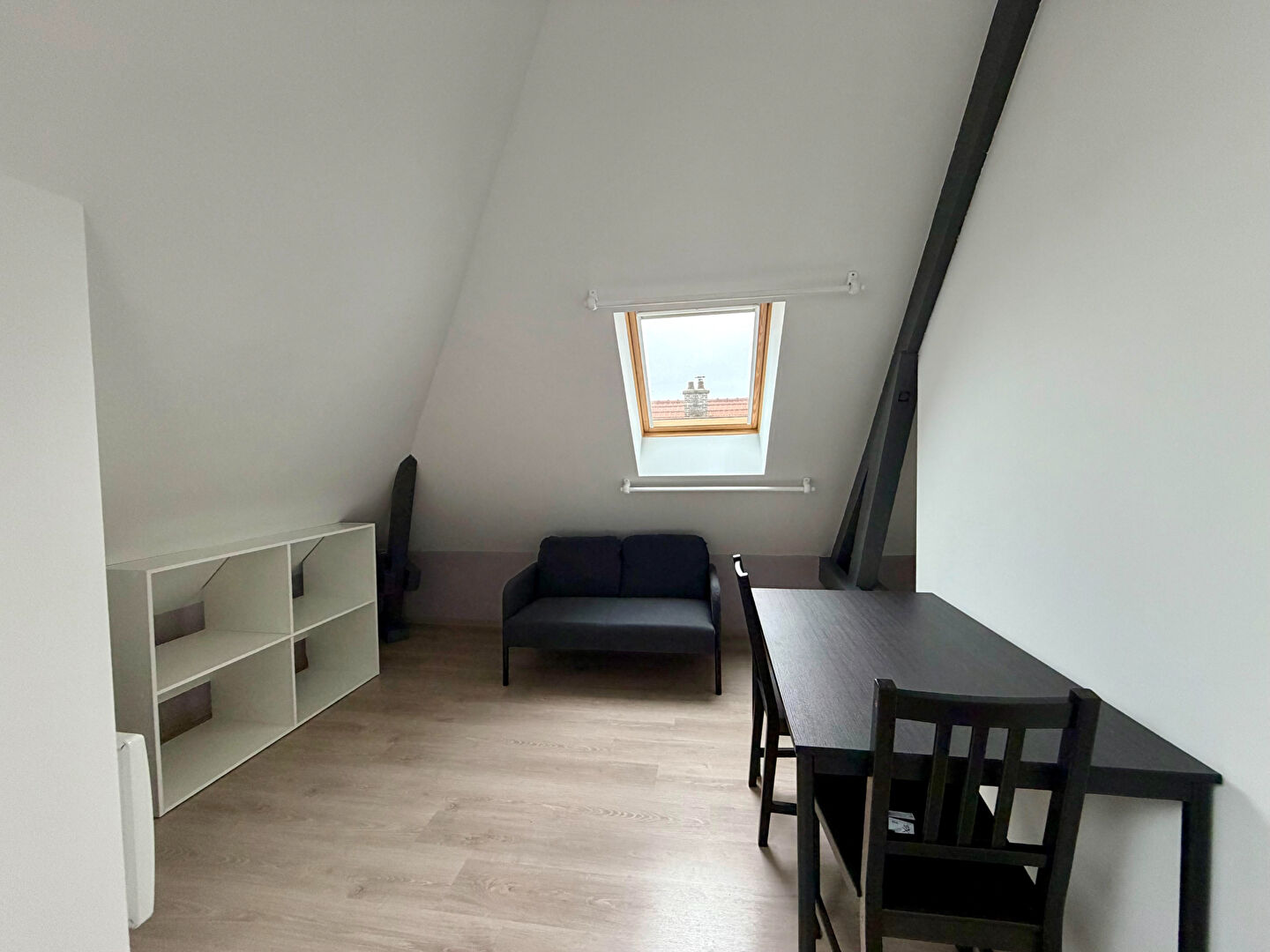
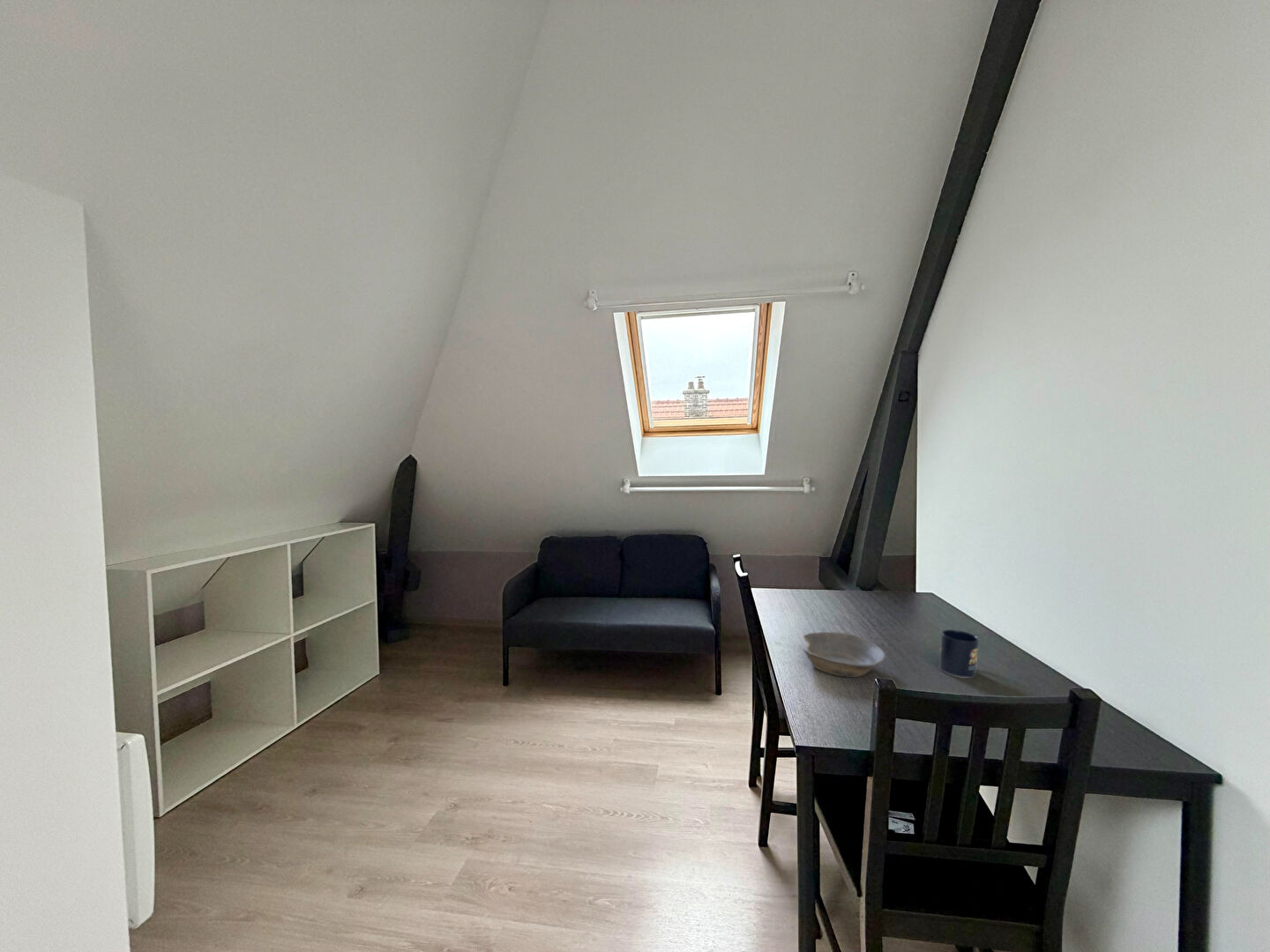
+ mug (961, 651)
+ bowl (842, 656)
